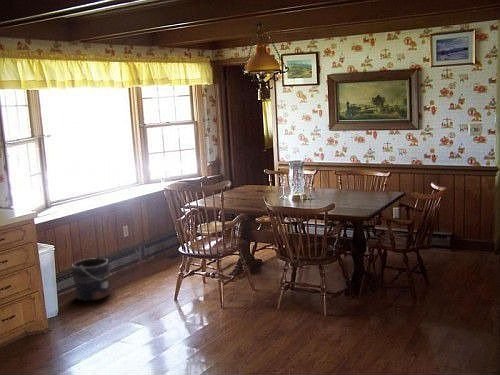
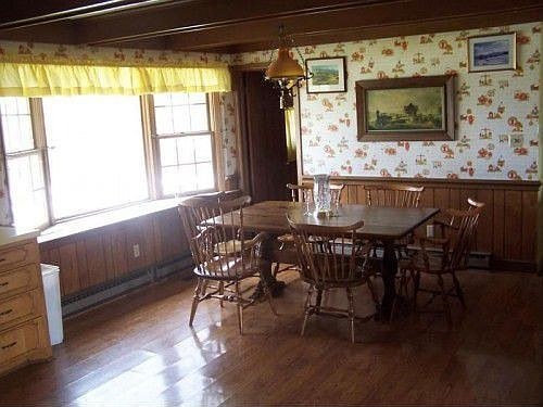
- bucket (91, 278)
